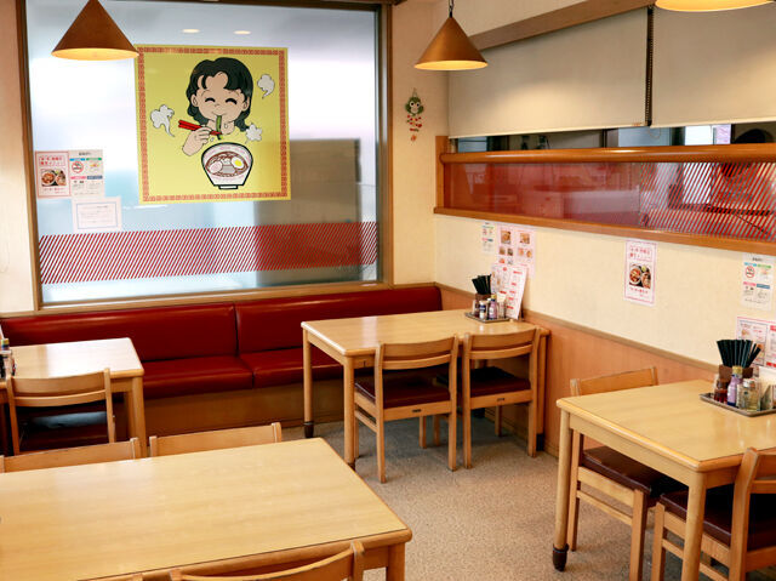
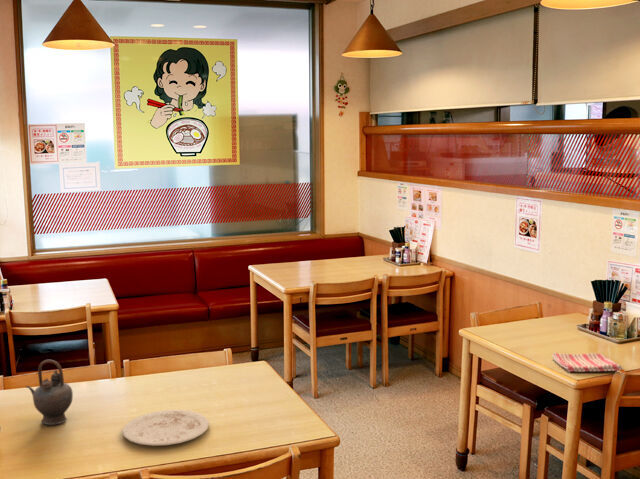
+ dish towel (586, 361)
+ teapot (48, 390)
+ plate (166, 427)
